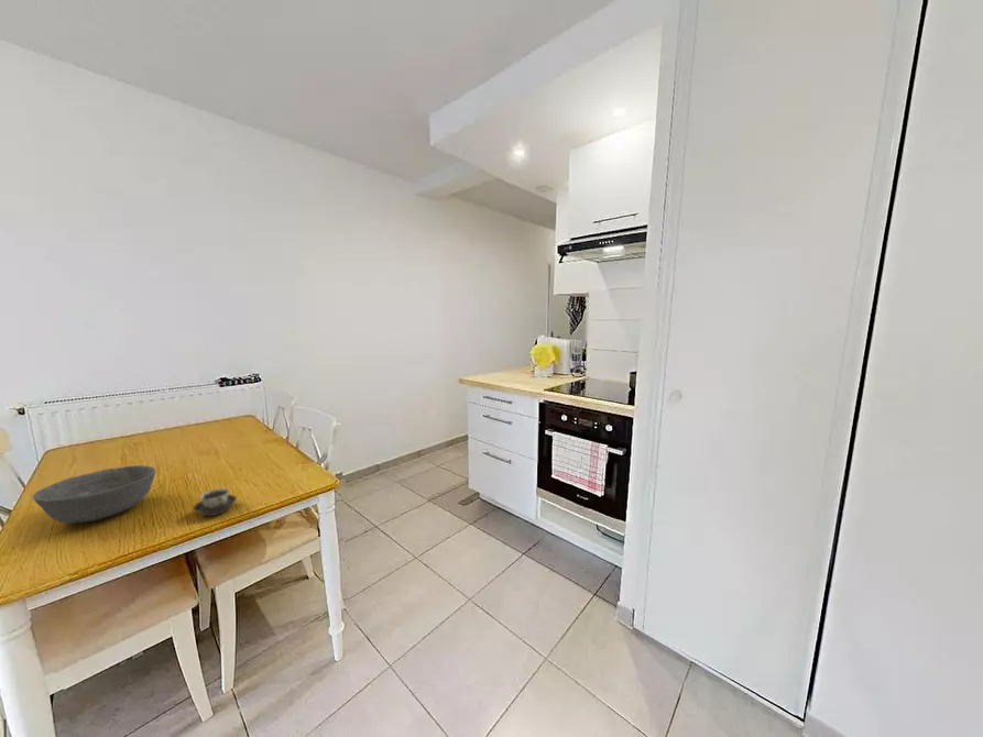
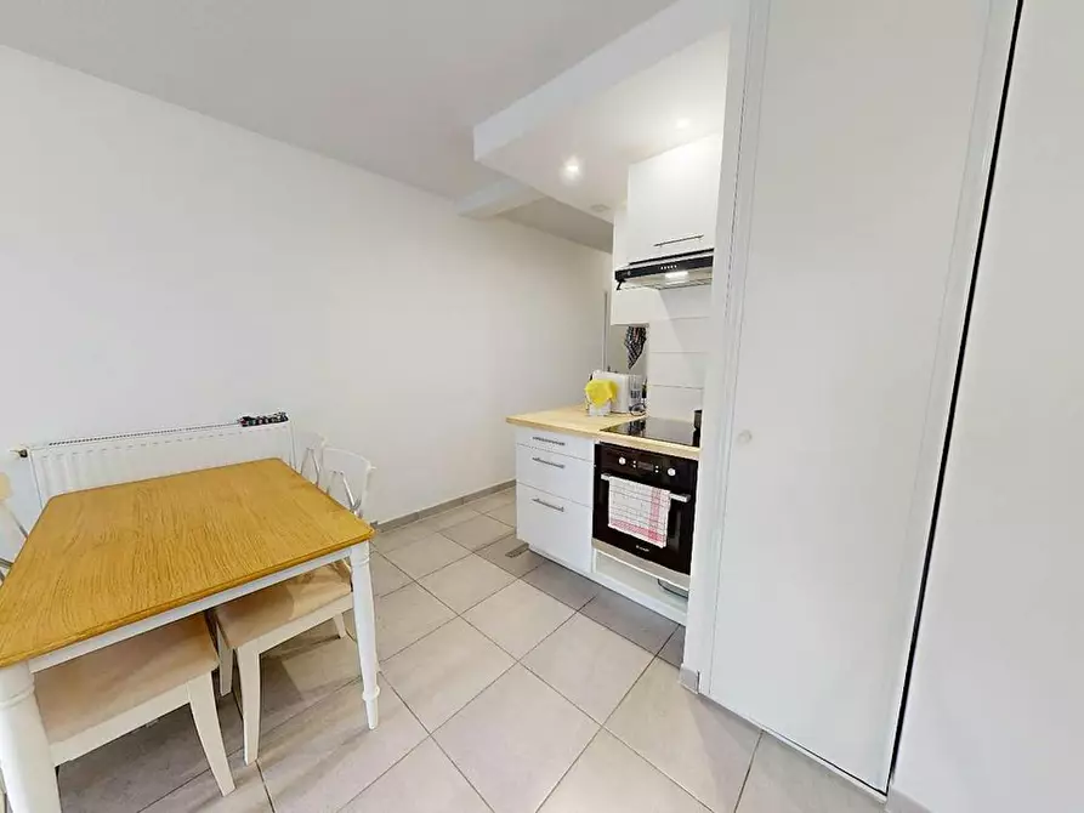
- bowl (100, 495)
- cup (215, 502)
